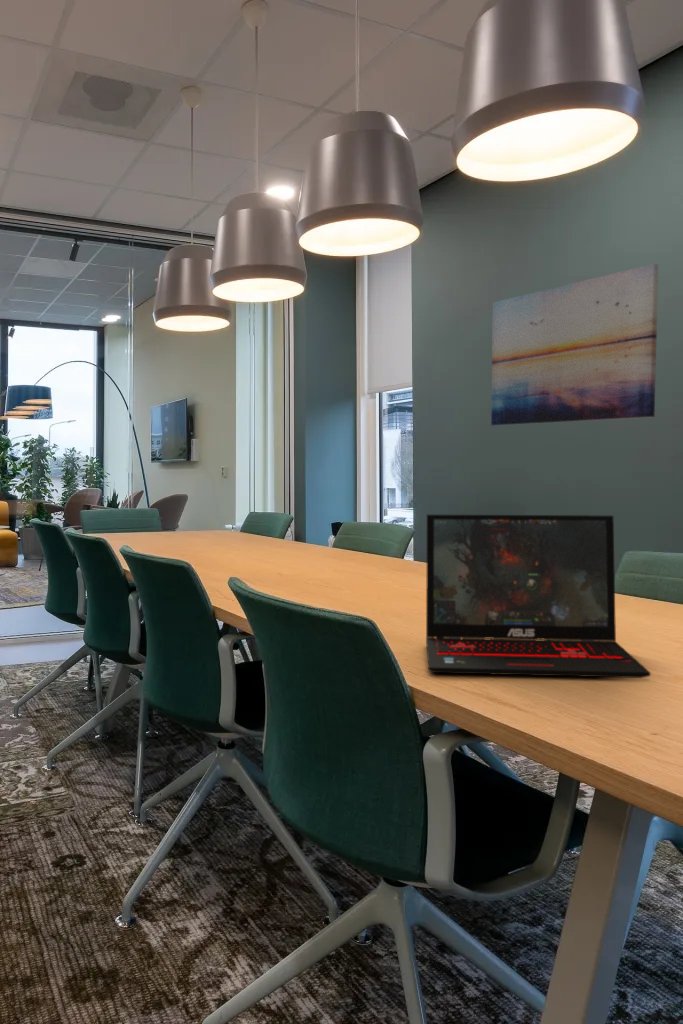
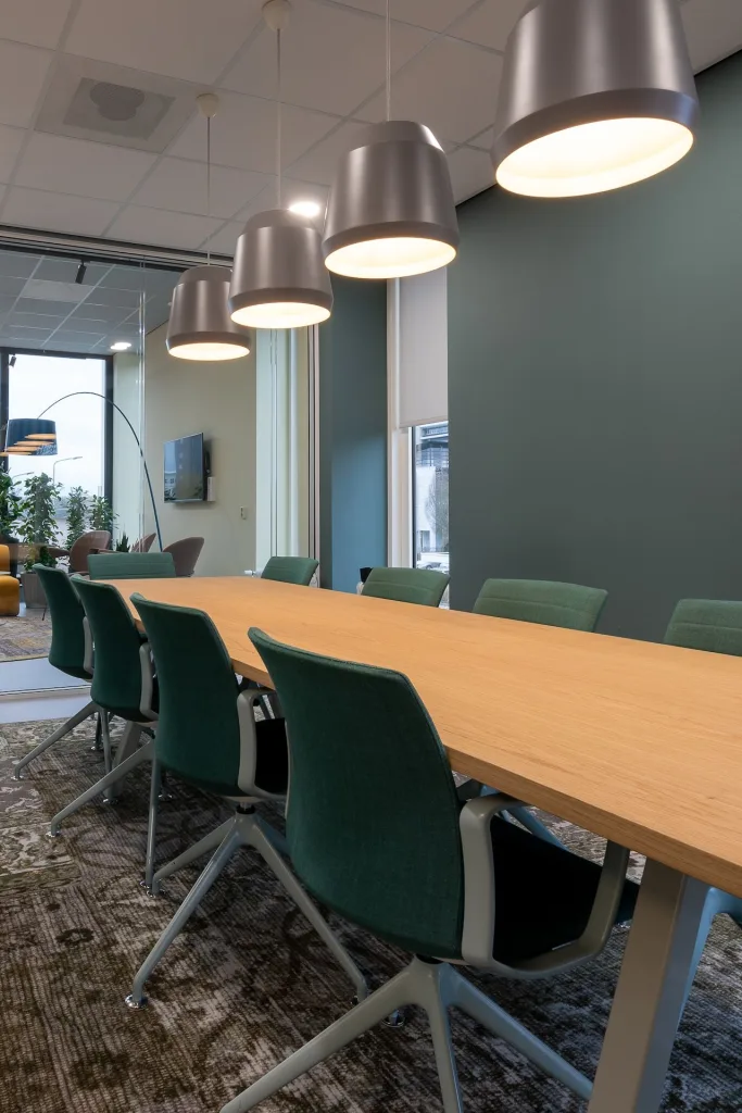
- wall art (565, 354)
- laptop (527, 589)
